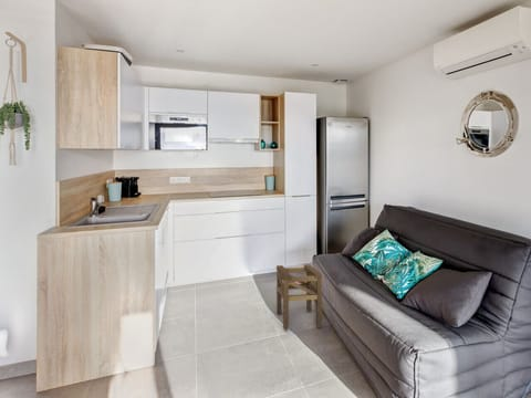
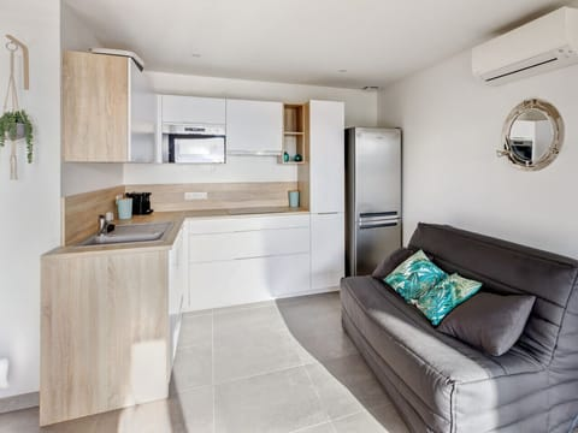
- stool (298, 295)
